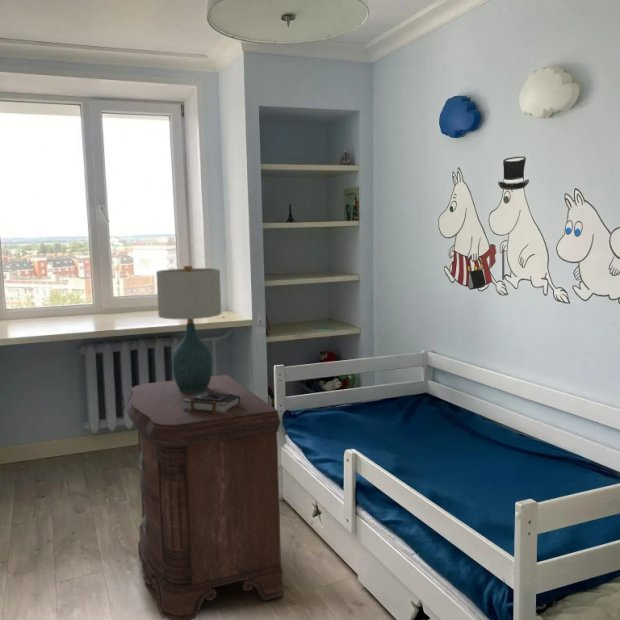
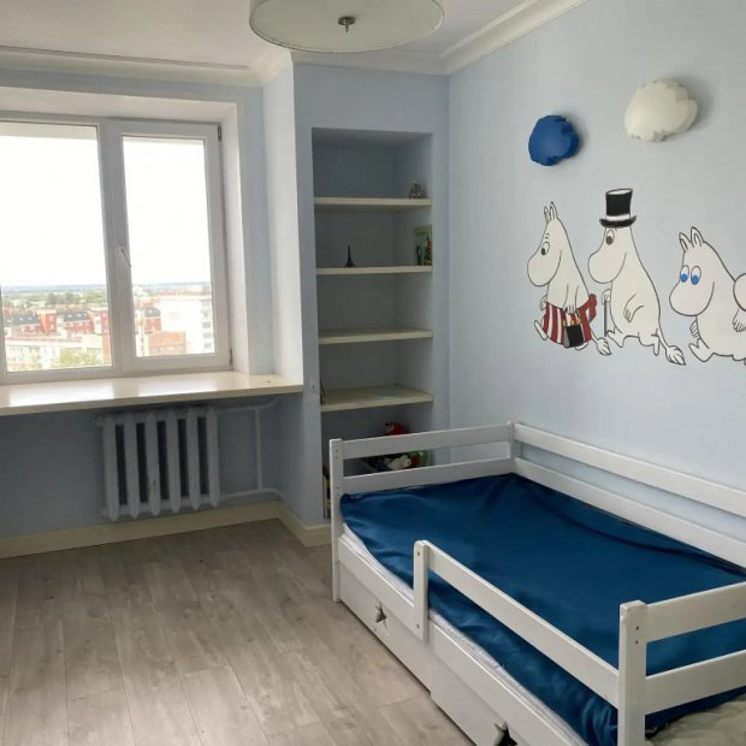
- nightstand (194, 485)
- book (212, 400)
- table lamp (190, 327)
